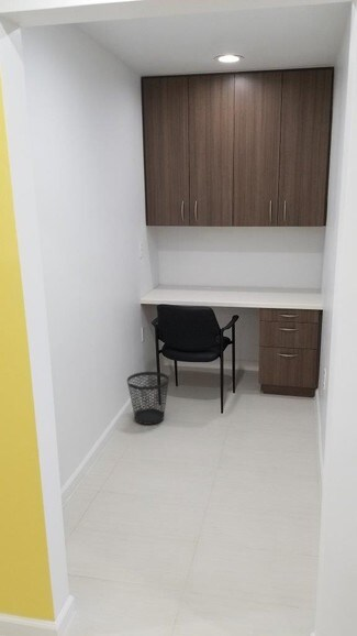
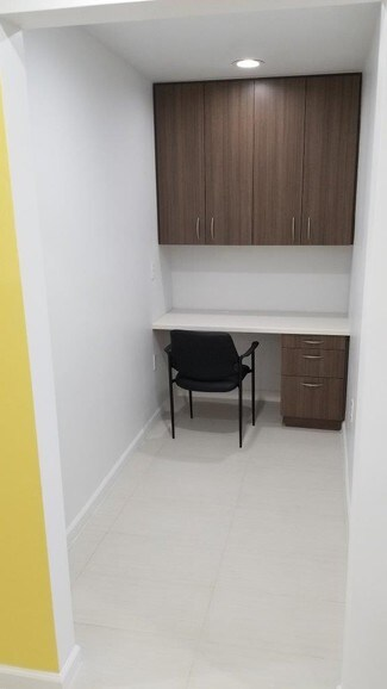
- wastebasket (148, 398)
